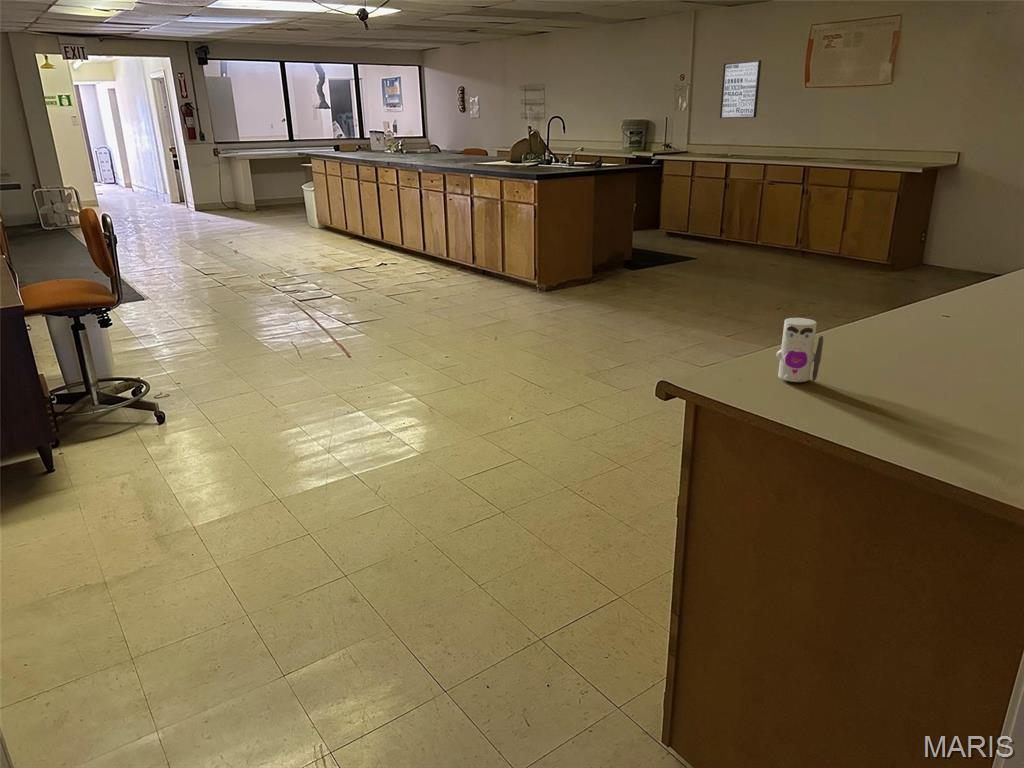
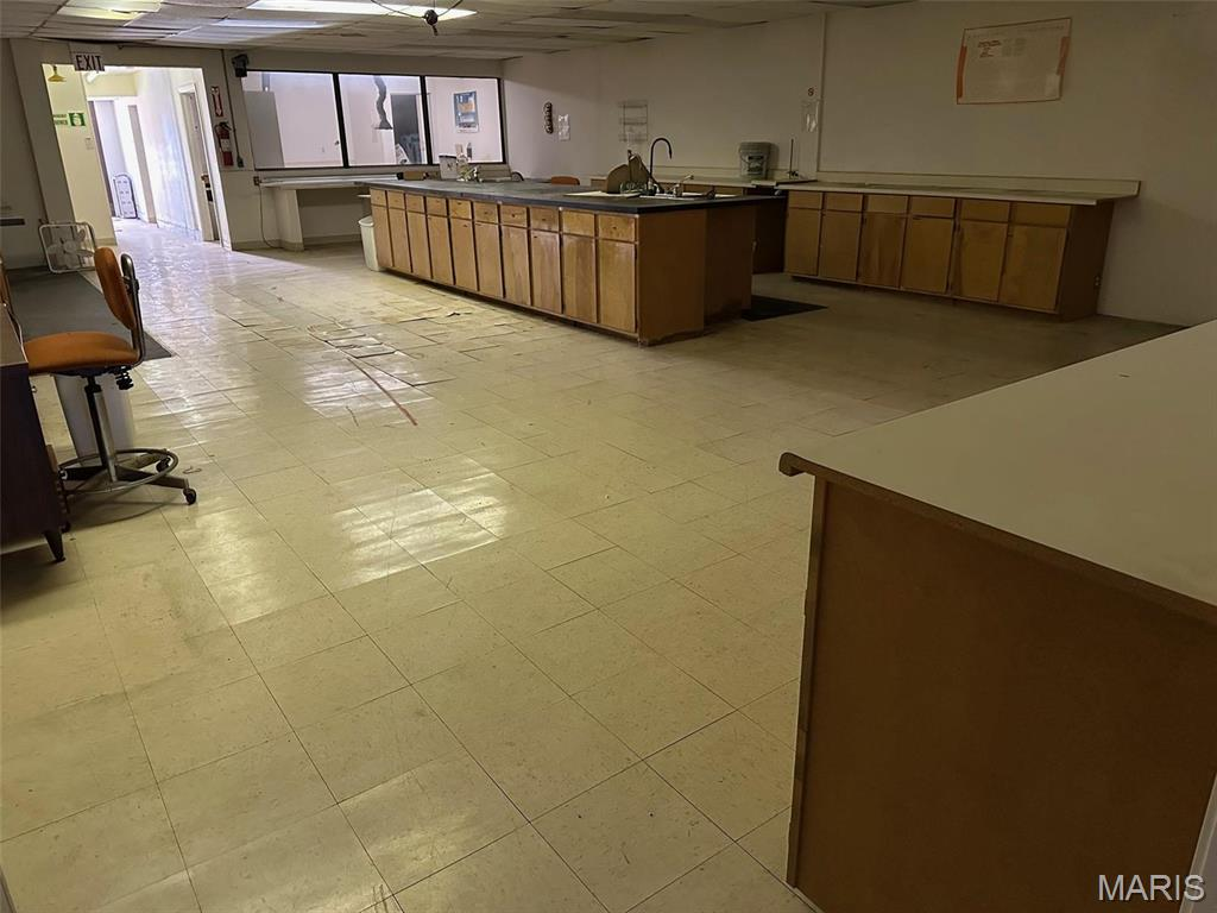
- wall art (739, 90)
- toy (799, 349)
